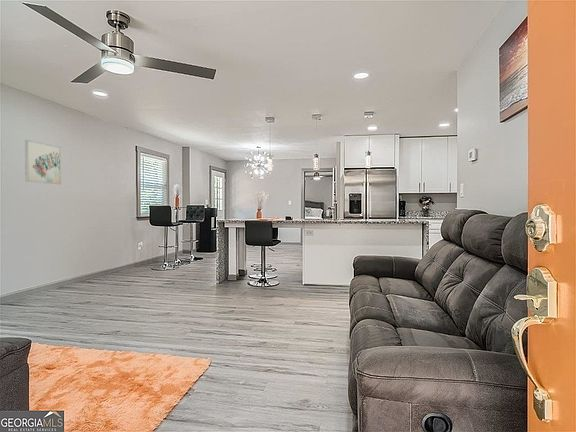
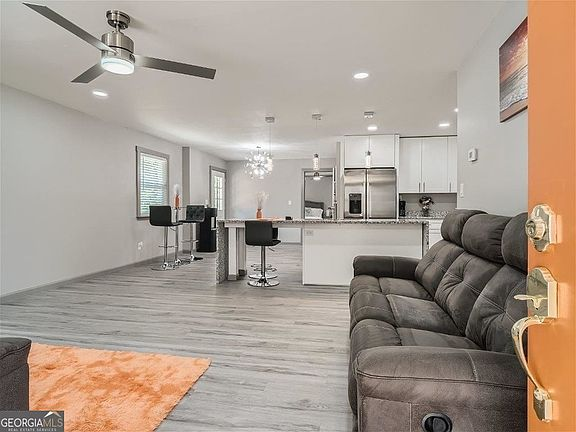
- wall art (43, 163)
